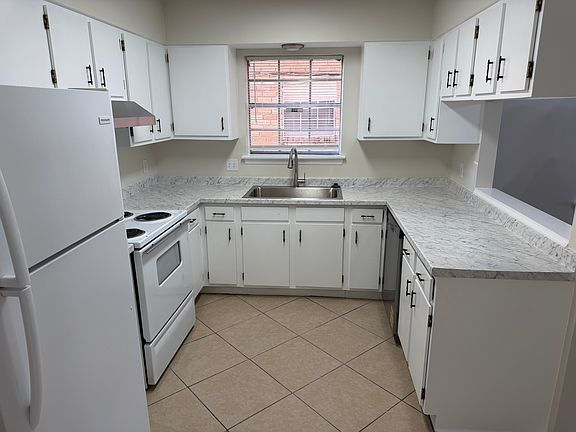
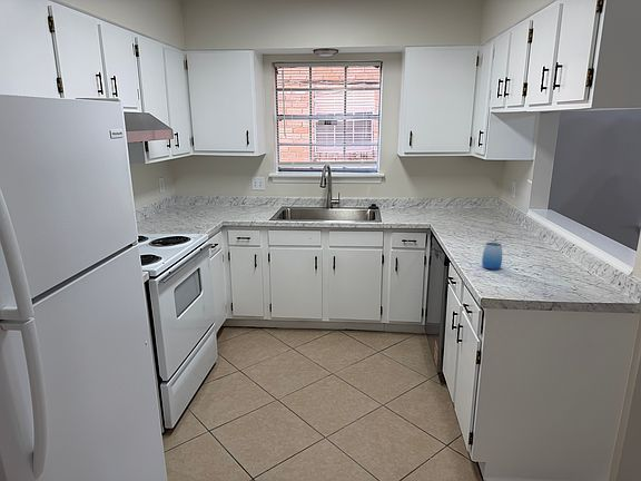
+ cup (492, 255)
